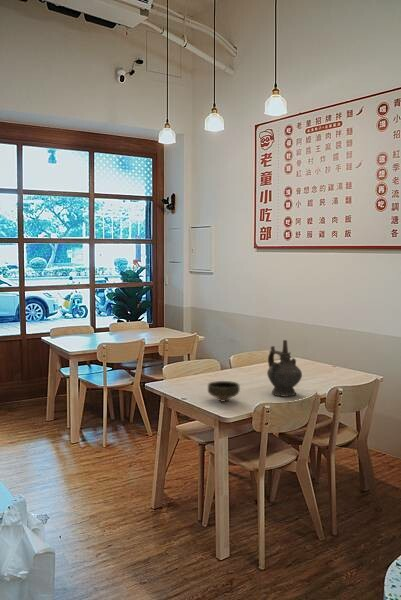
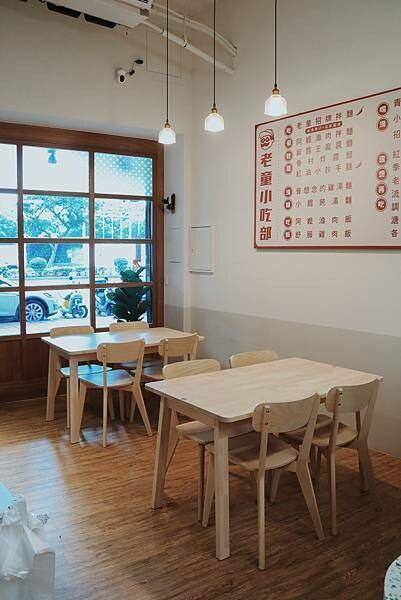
- ceremonial vessel (283, 366)
- bowl (223, 392)
